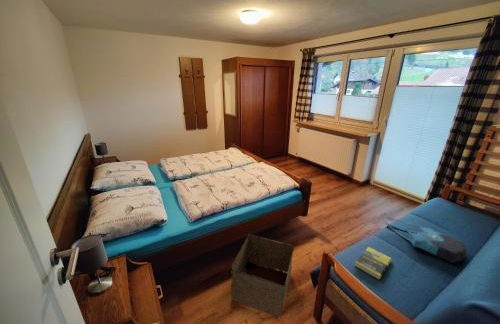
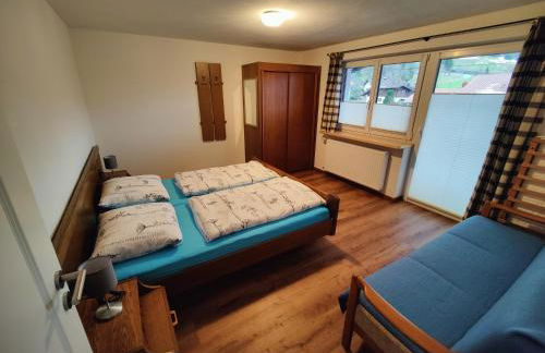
- storage bin (263, 266)
- tote bag (420, 235)
- book (373, 261)
